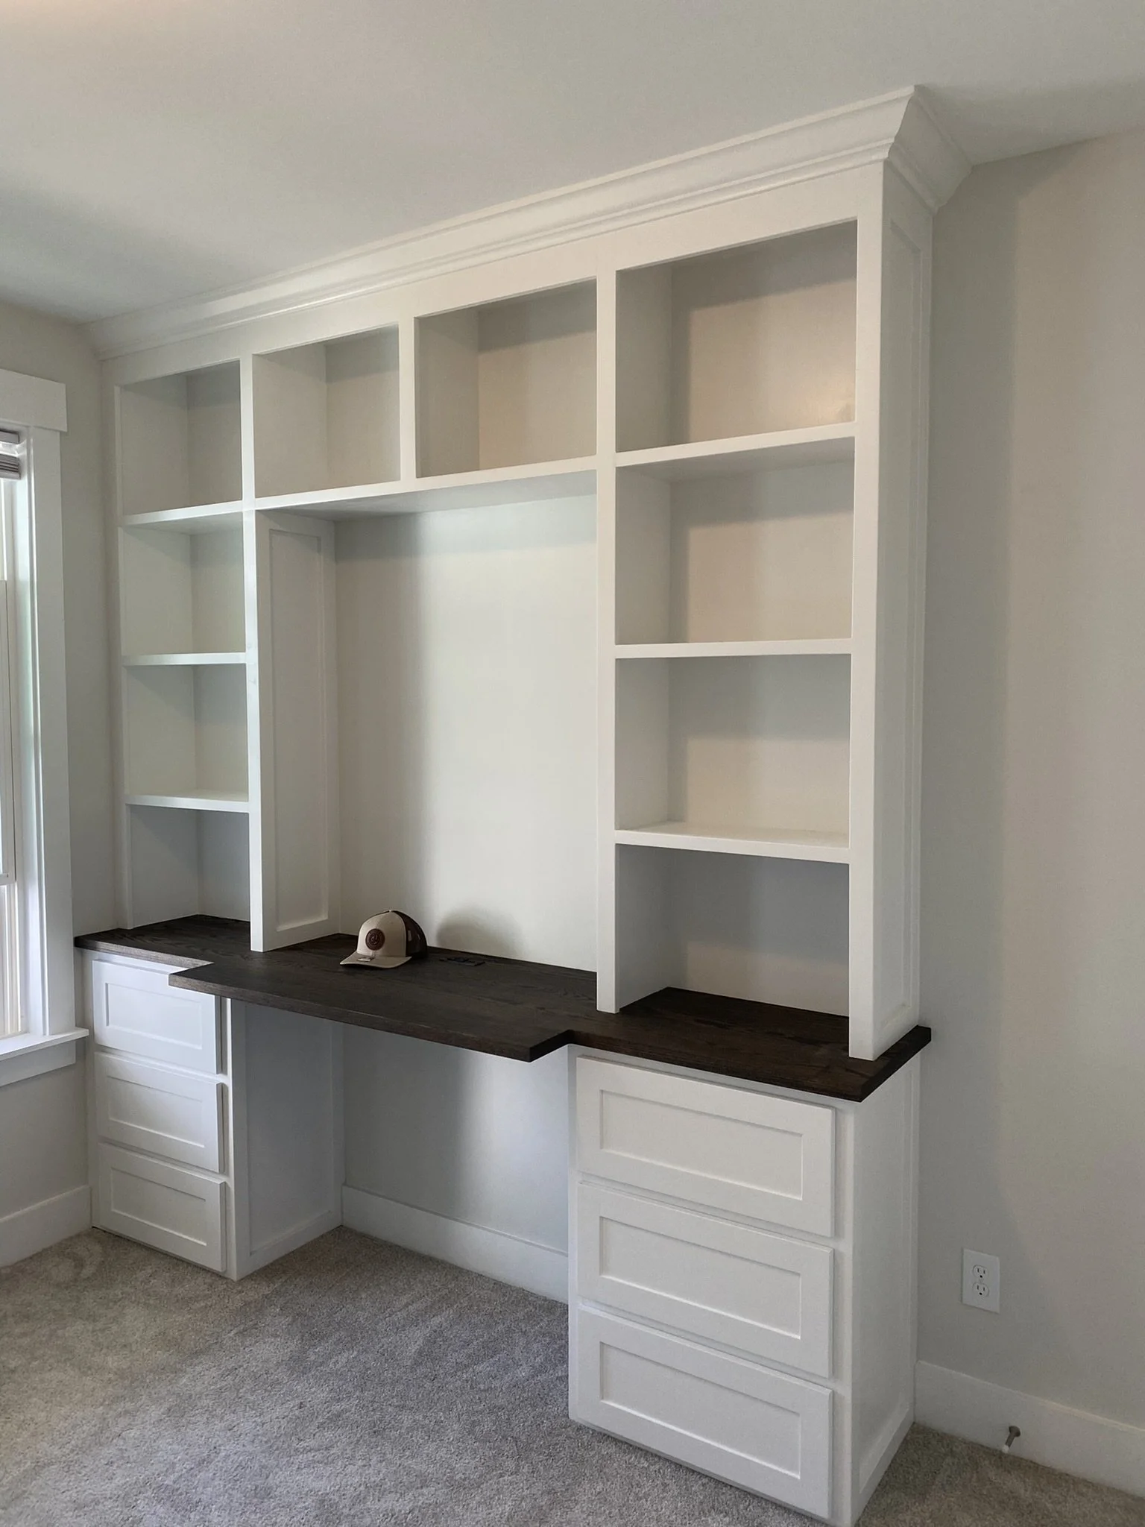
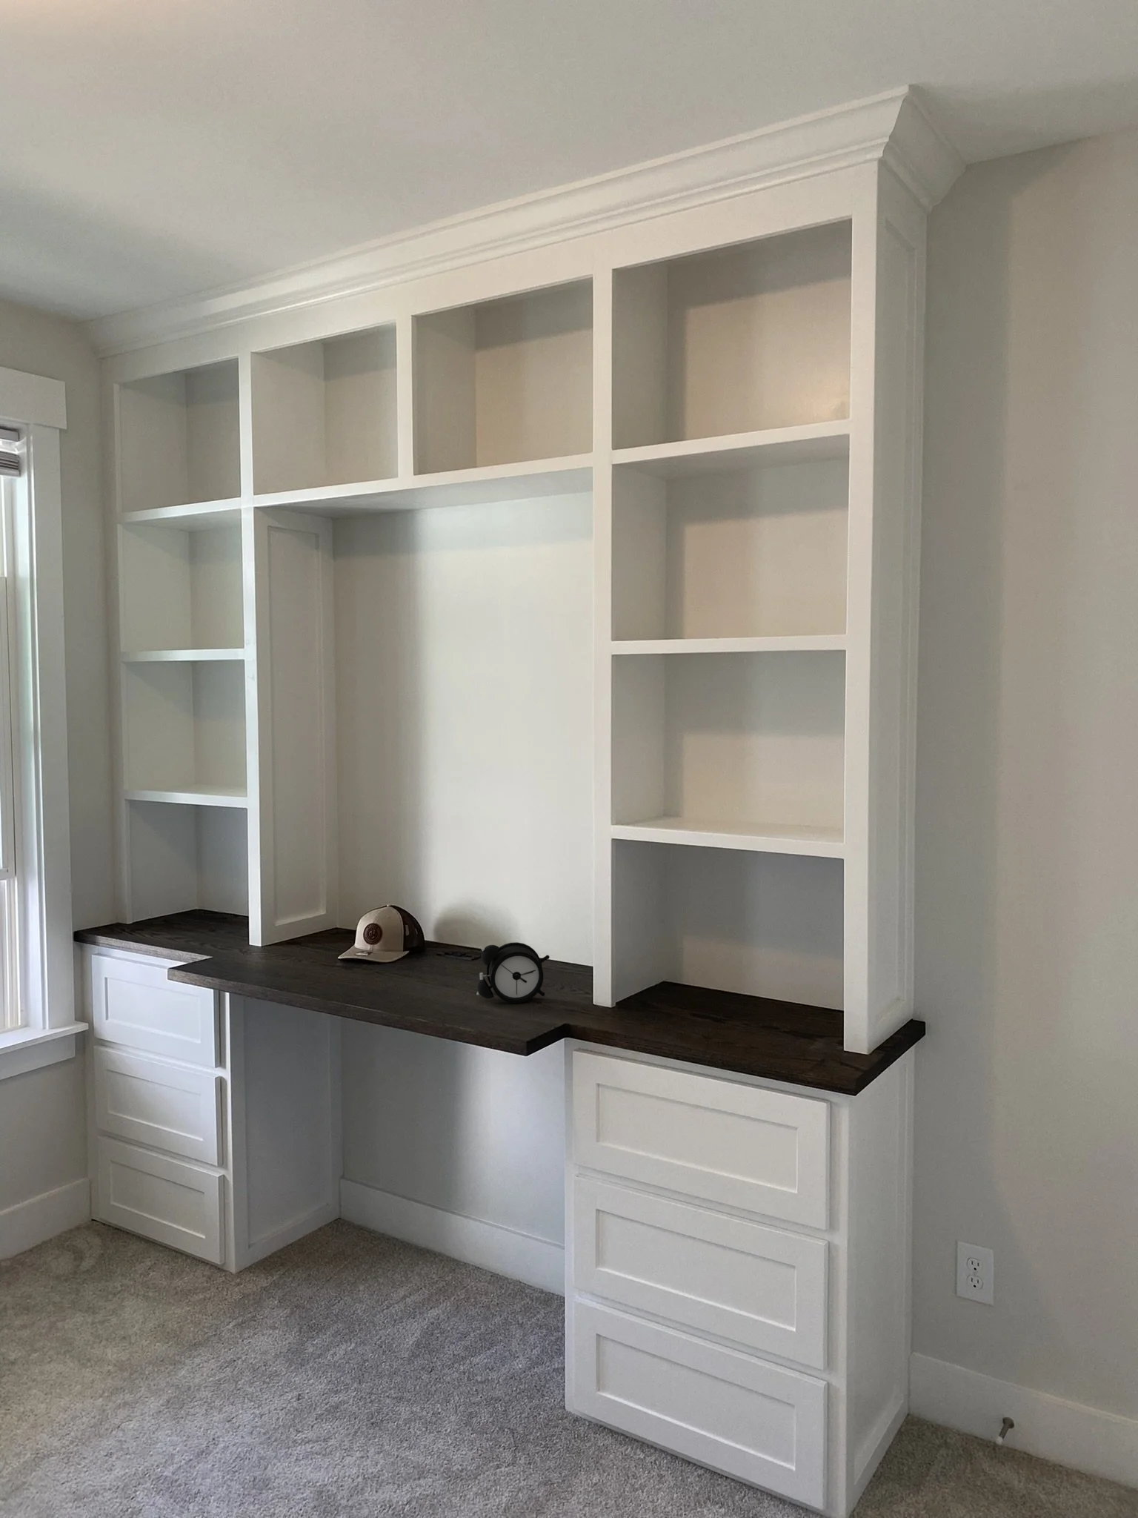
+ alarm clock (513, 972)
